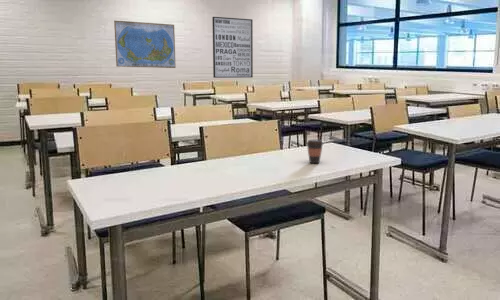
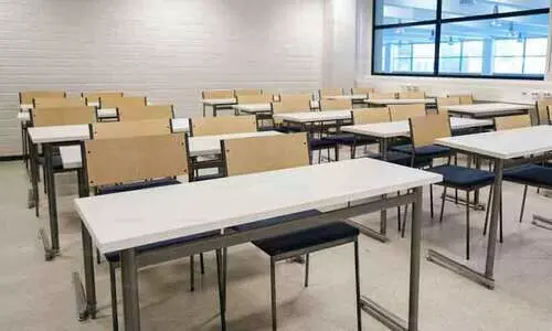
- world map (146, 45)
- coffee cup (314, 151)
- wall art (233, 48)
